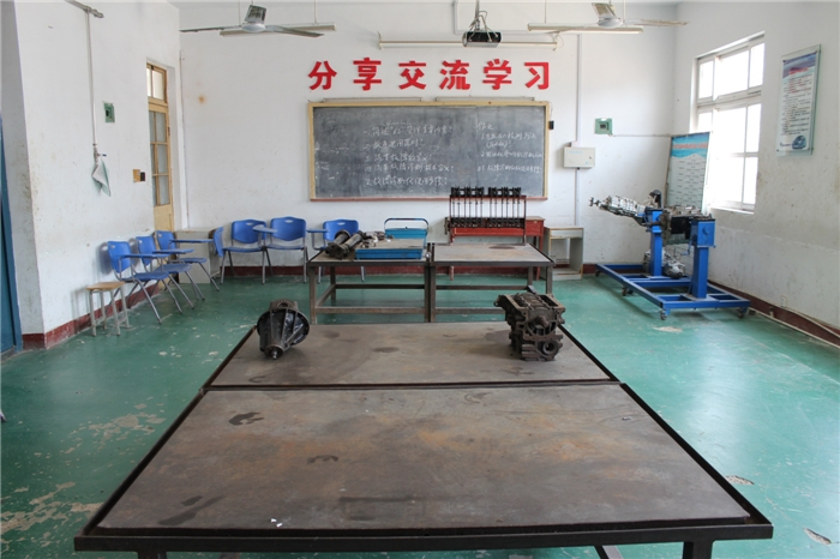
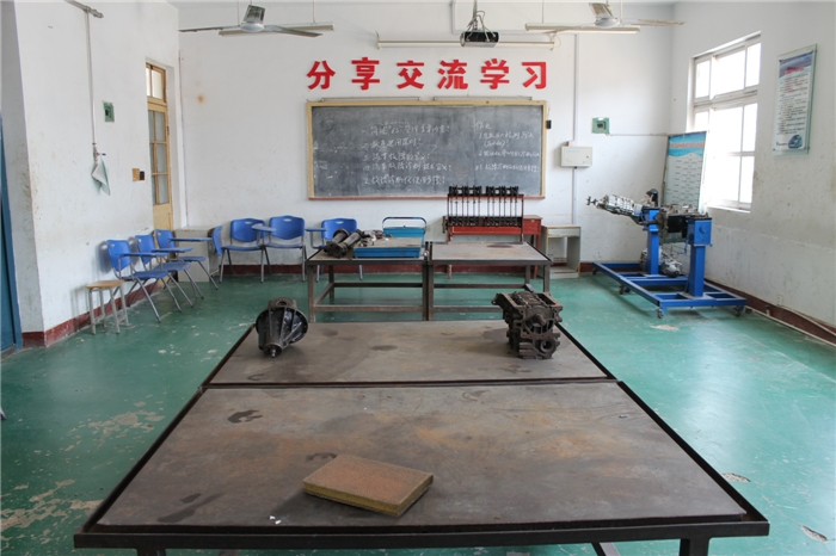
+ notebook (368, 481)
